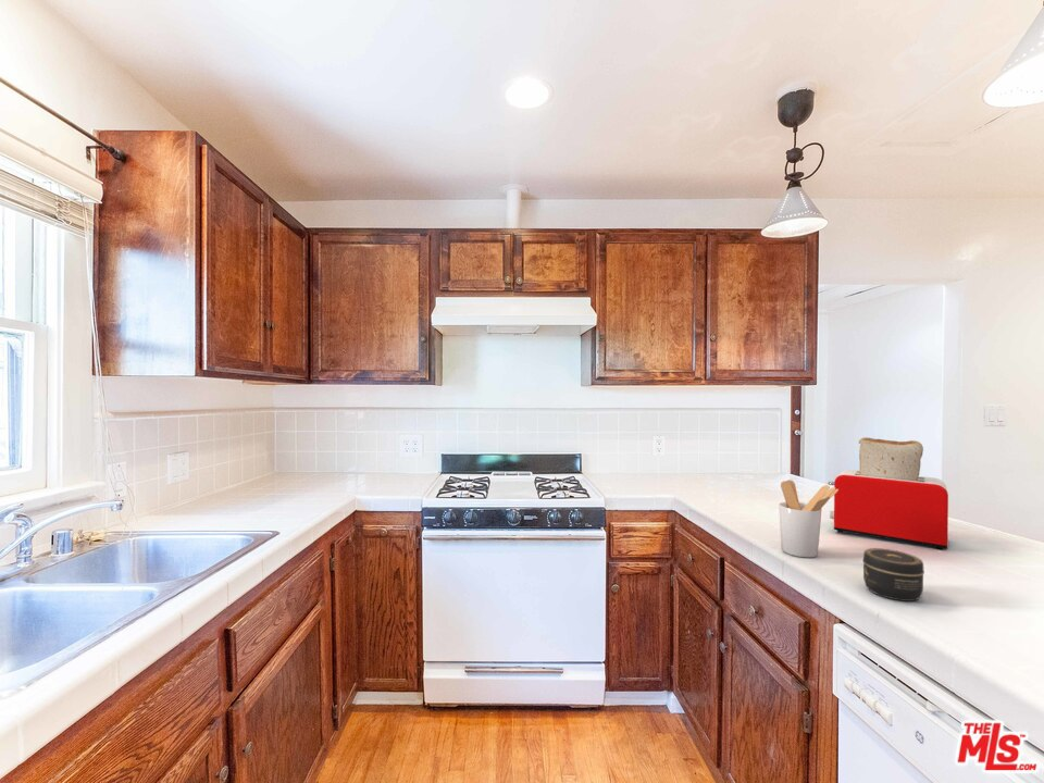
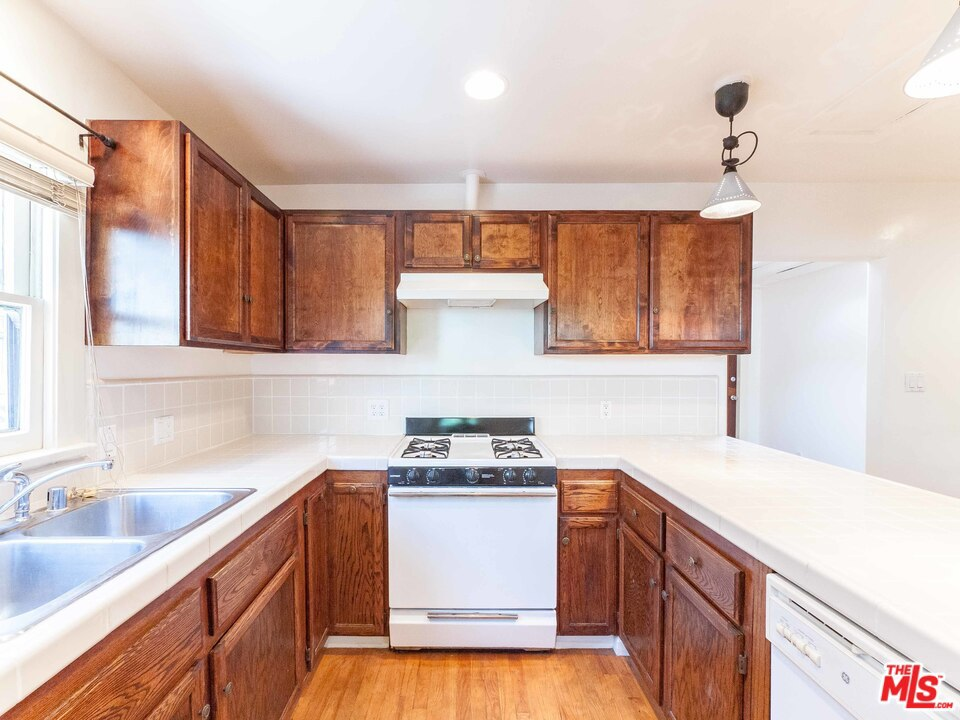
- toaster (883, 487)
- utensil holder (808, 518)
- jar (892, 573)
